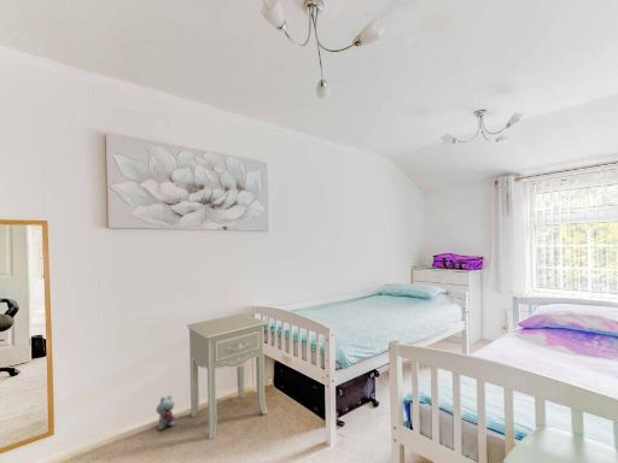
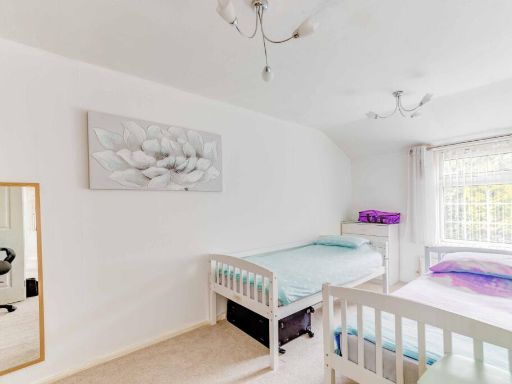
- plush toy (165, 410)
- nightstand (228, 367)
